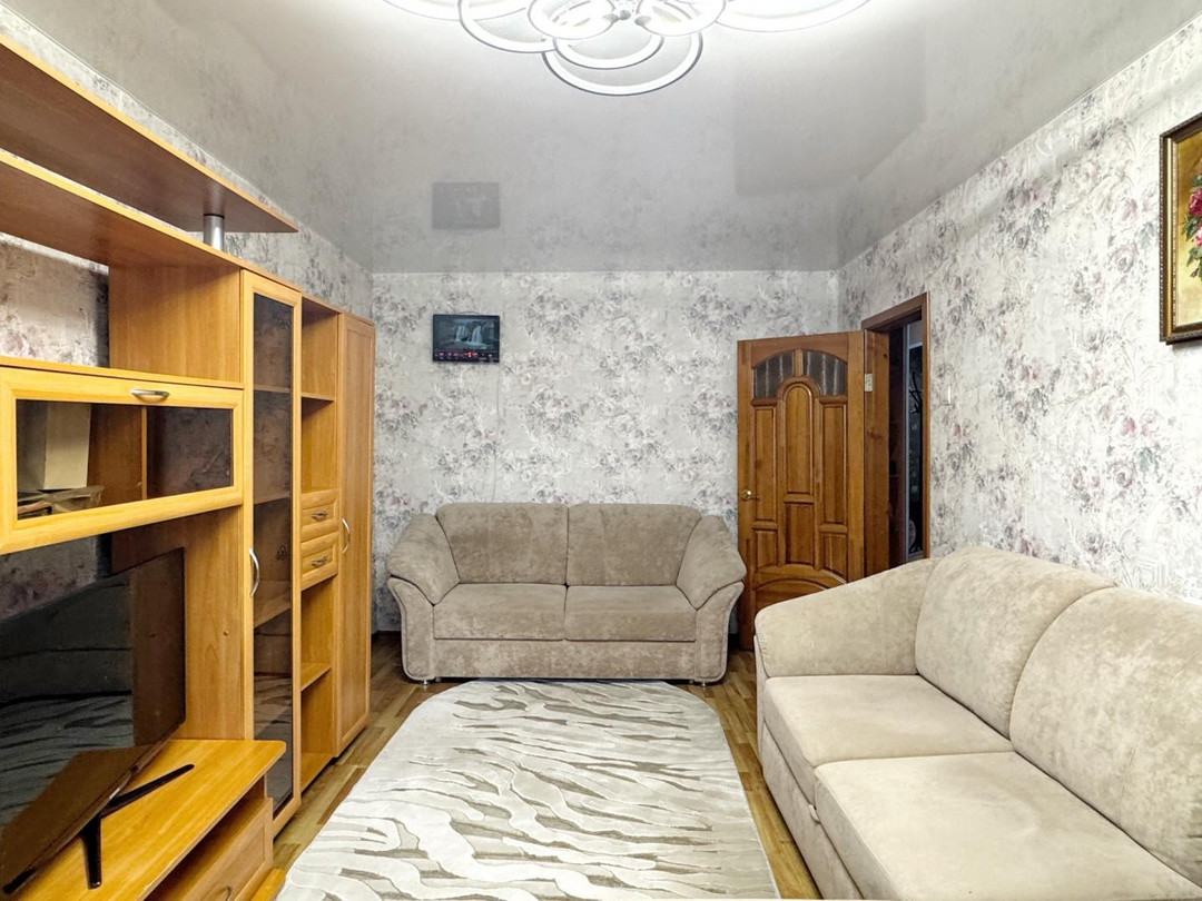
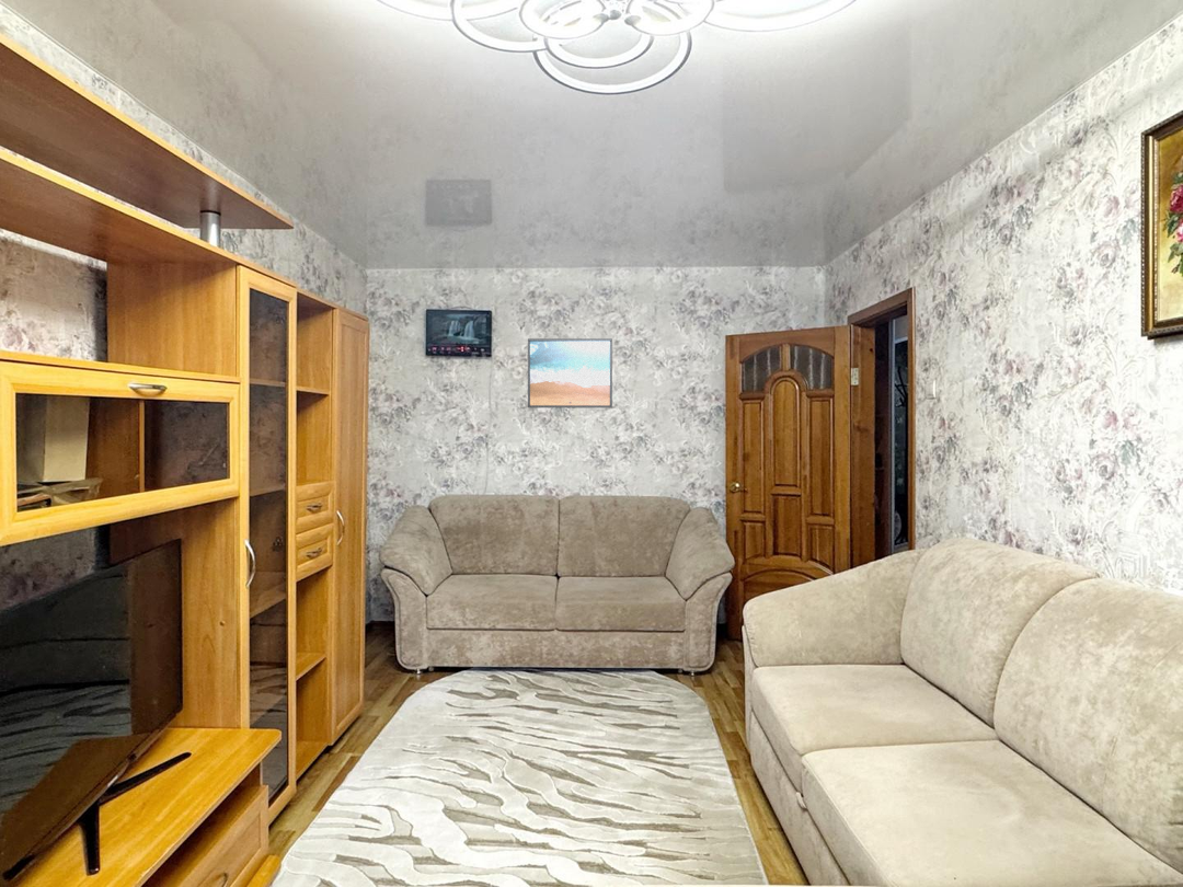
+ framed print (570, 372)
